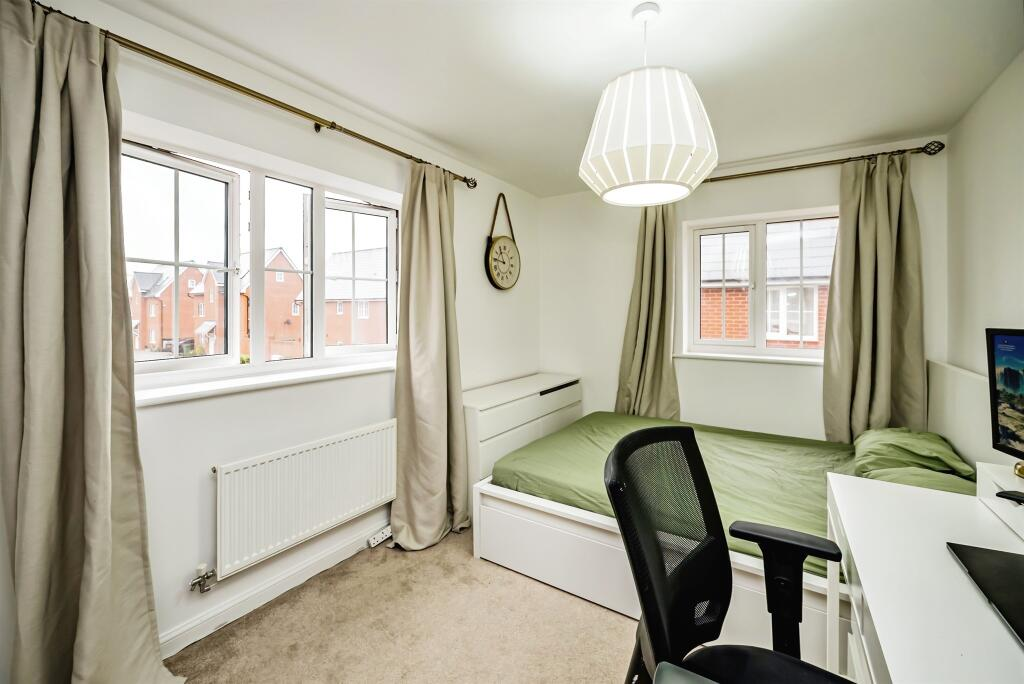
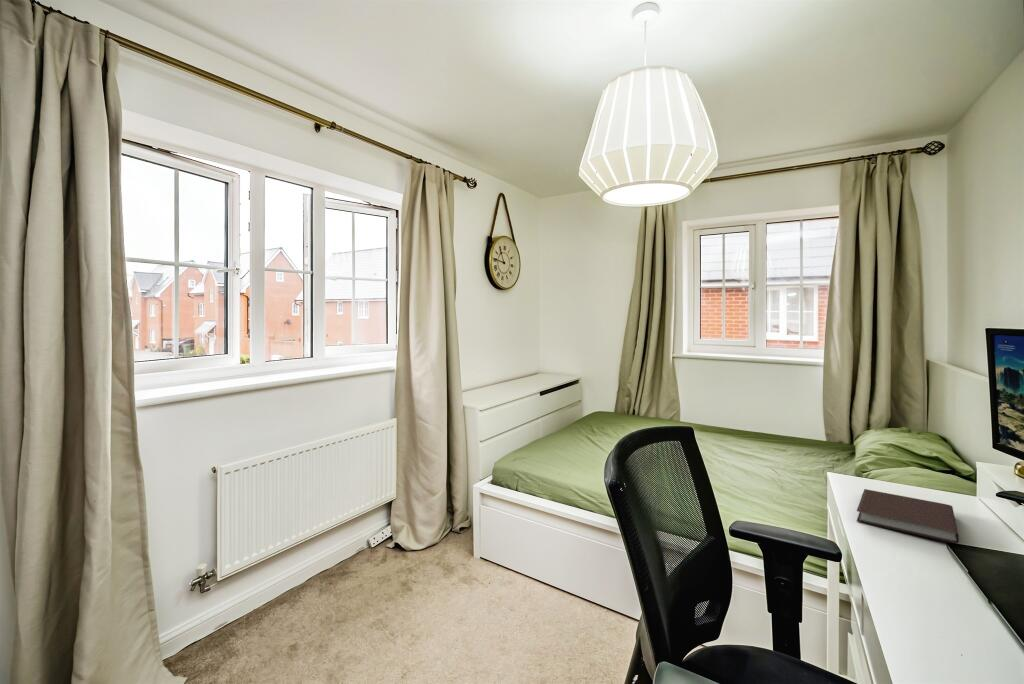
+ notebook (905, 513)
